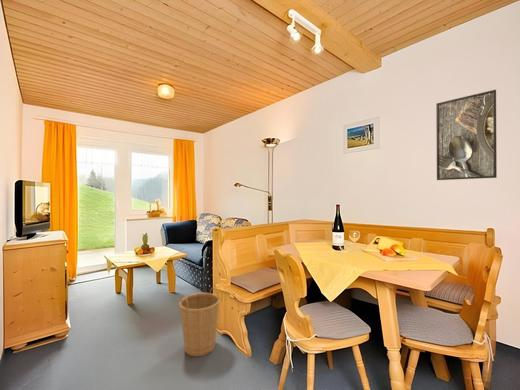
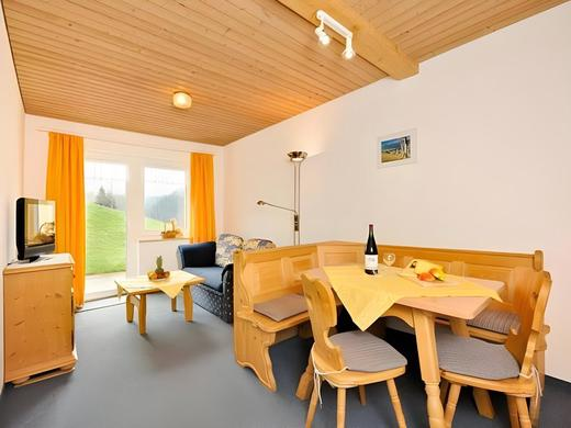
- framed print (464, 138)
- basket (200, 319)
